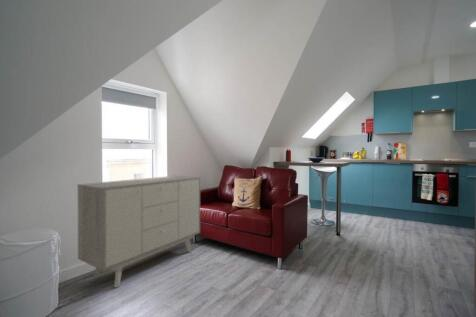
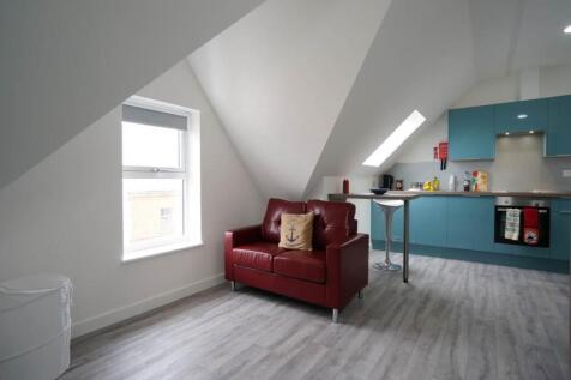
- sideboard (148, 221)
